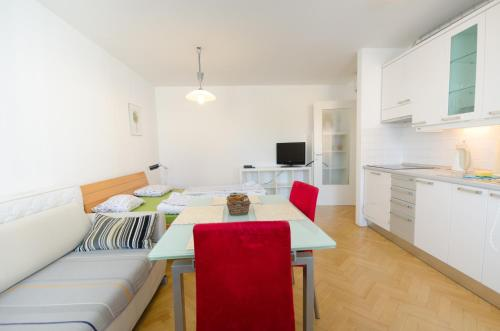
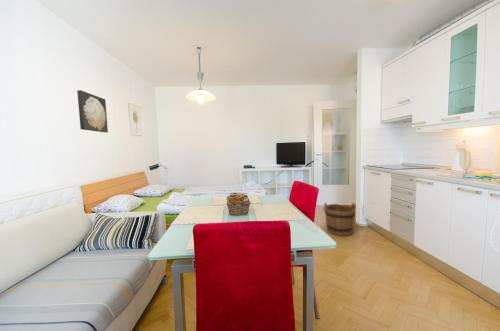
+ bucket (339, 217)
+ wall art (93, 113)
